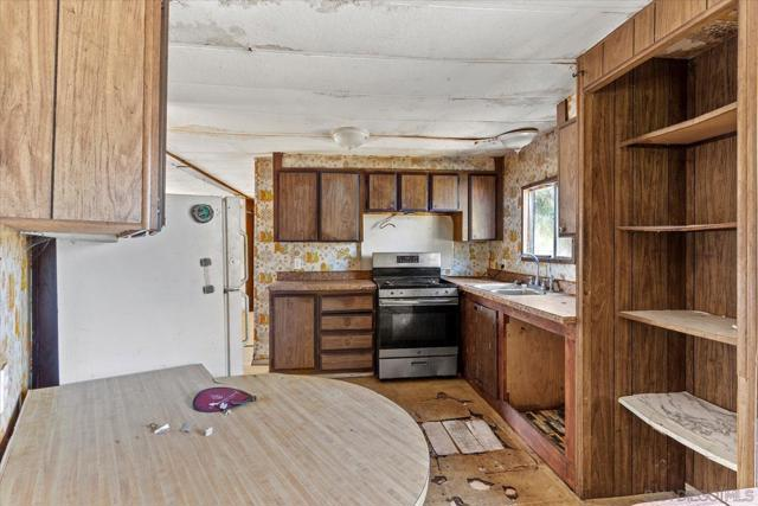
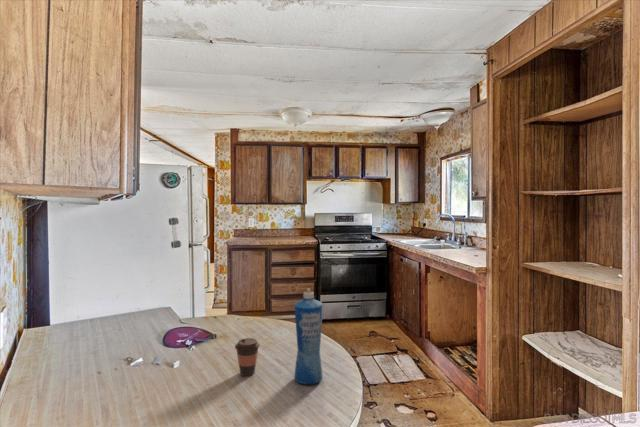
+ coffee cup (247, 357)
+ squeeze bottle (308, 333)
